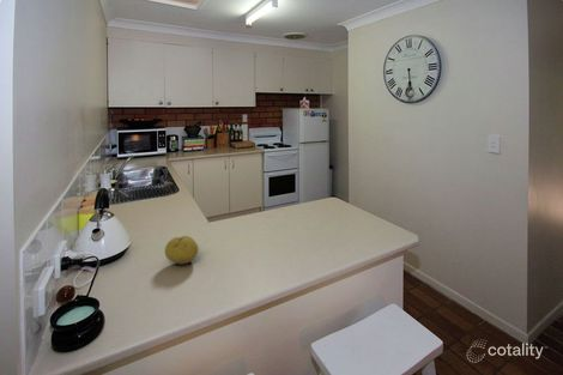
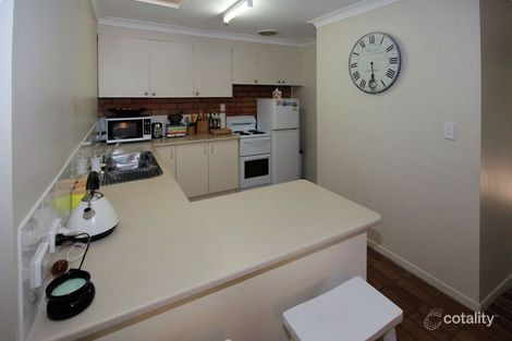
- fruit (182, 249)
